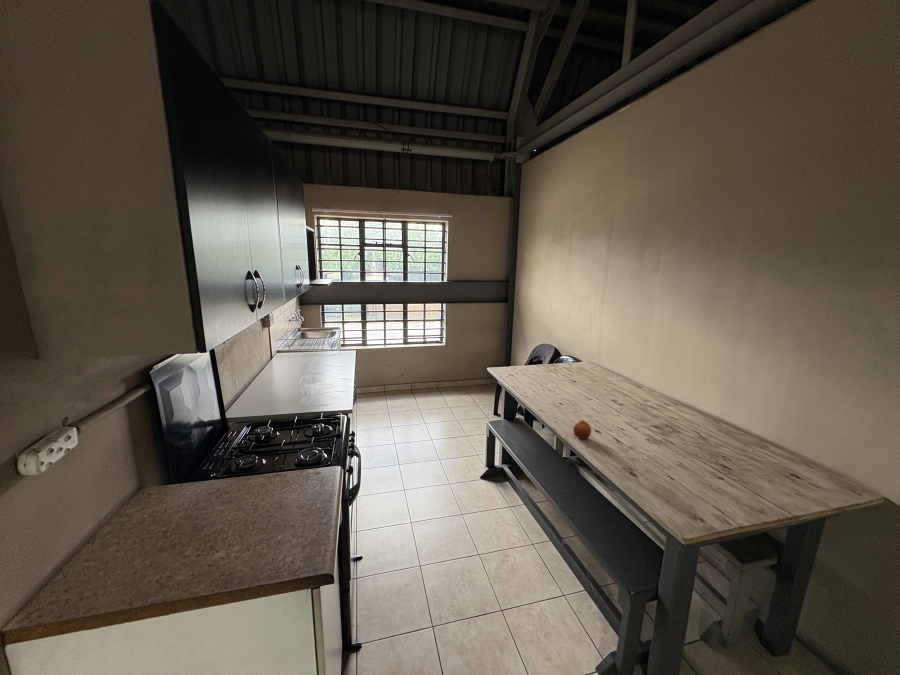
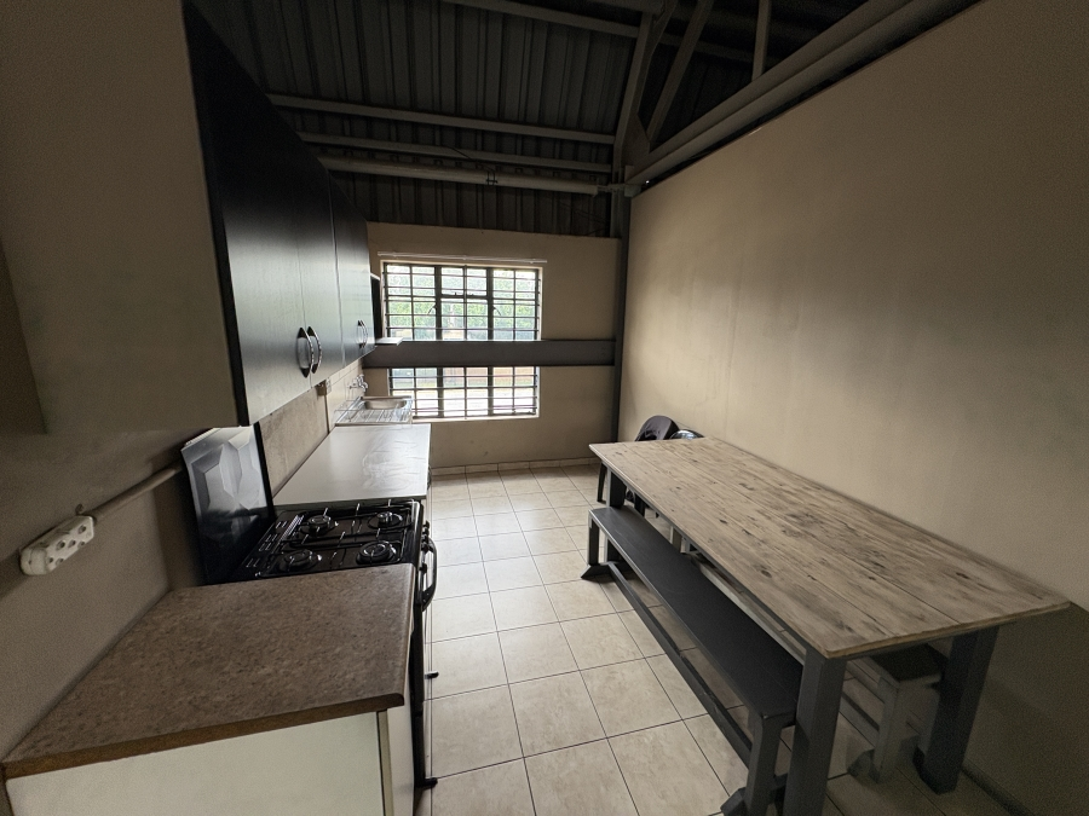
- fruit (582, 429)
